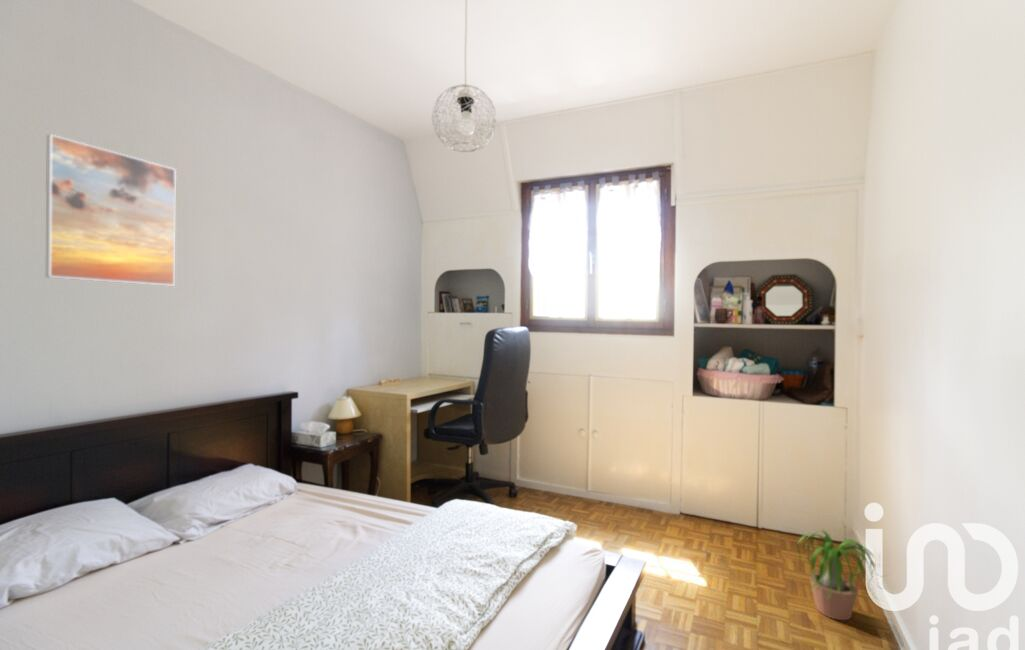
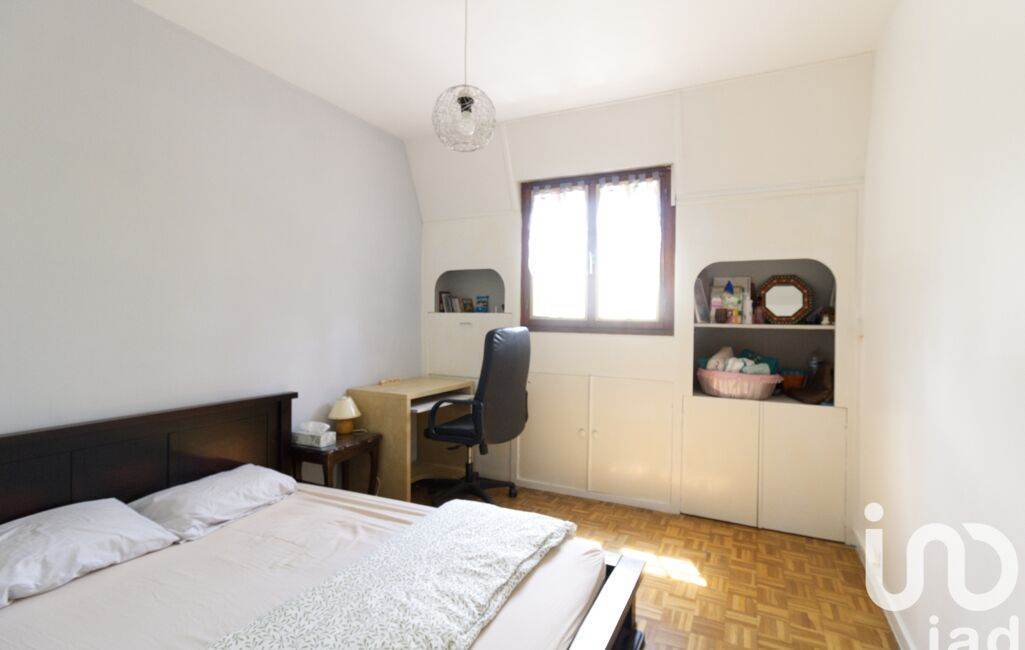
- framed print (116, 217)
- potted plant (842, 578)
